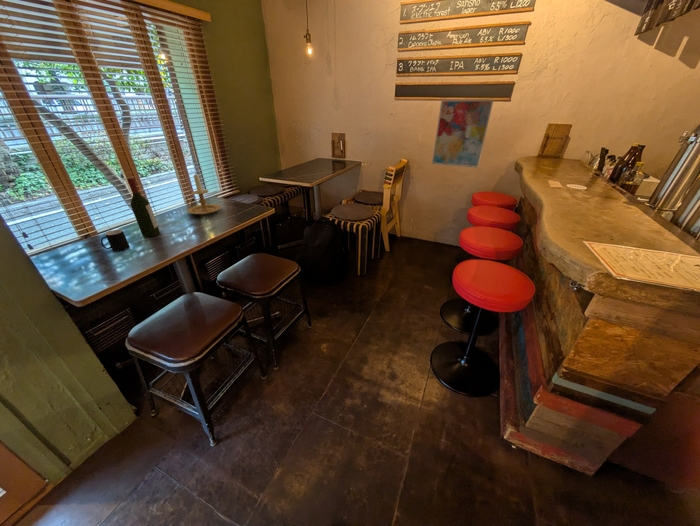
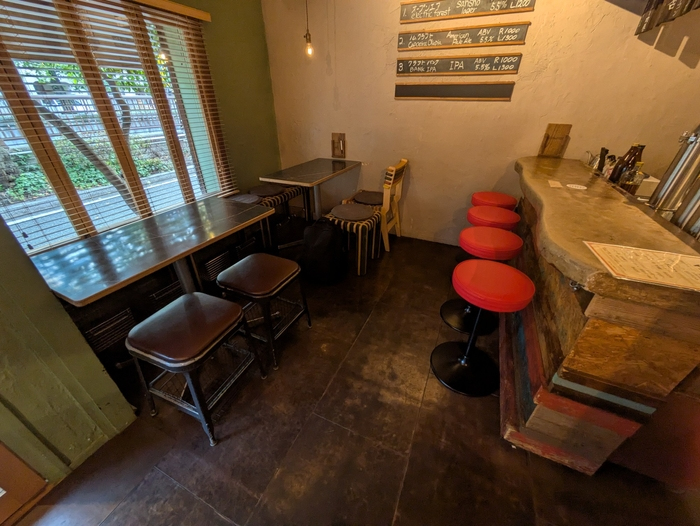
- candle holder (200, 193)
- cup (113, 241)
- wine bottle (141, 207)
- wall art (460, 134)
